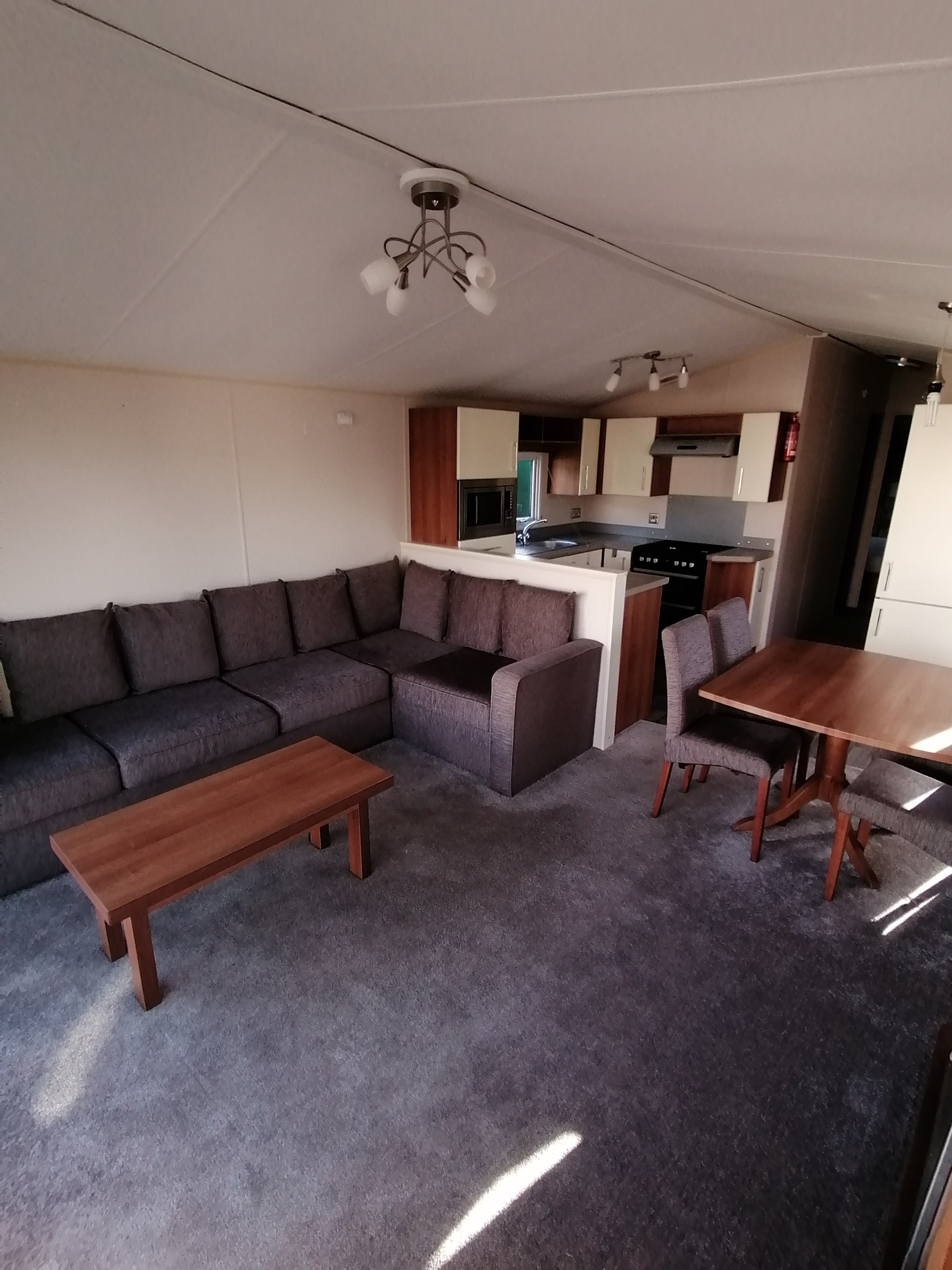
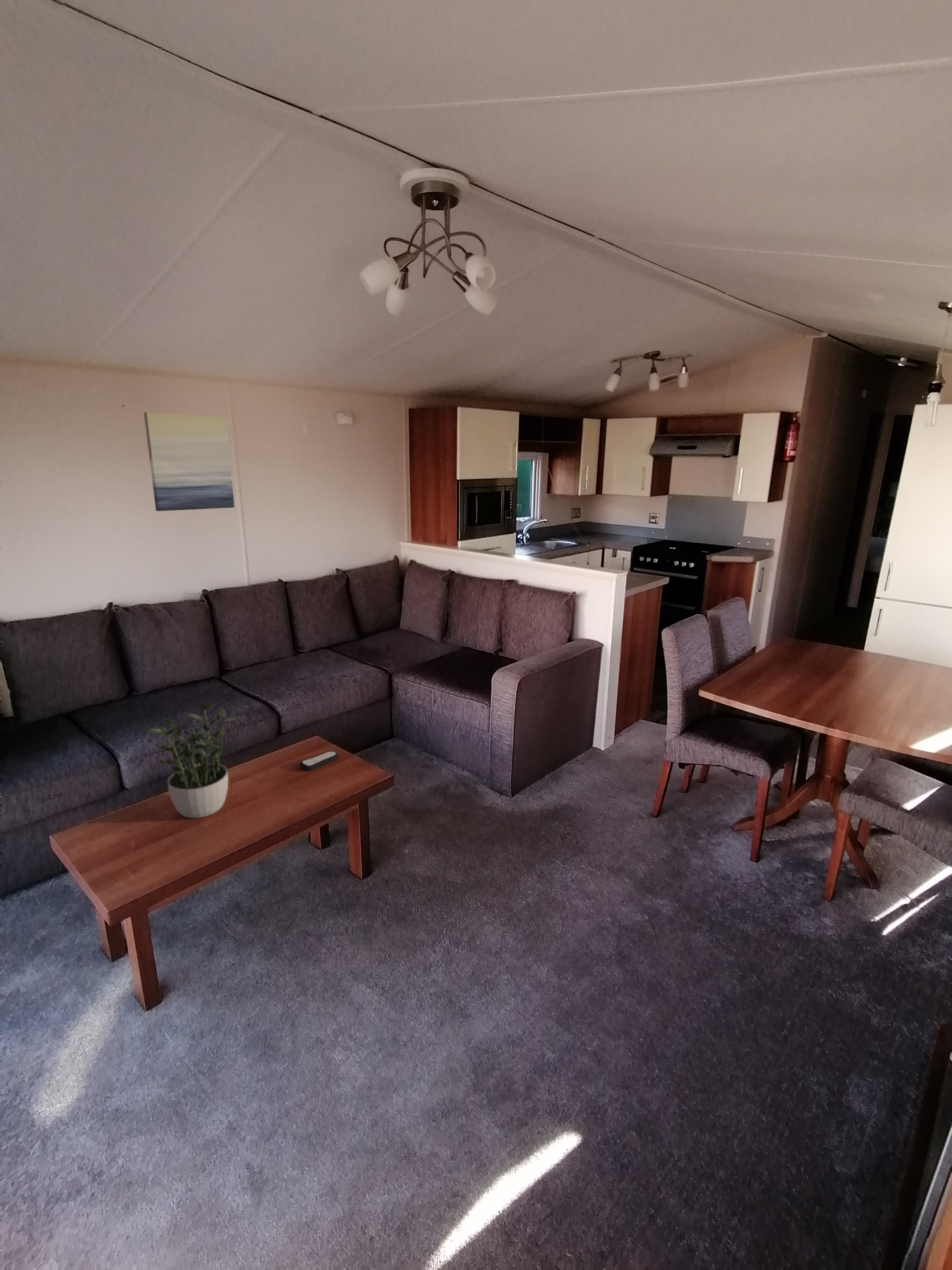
+ wall art (191, 463)
+ remote control (320, 760)
+ potted plant (199, 759)
